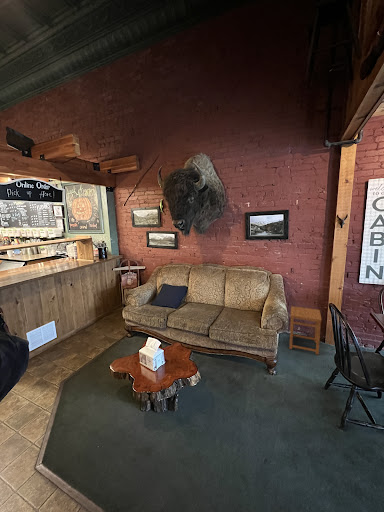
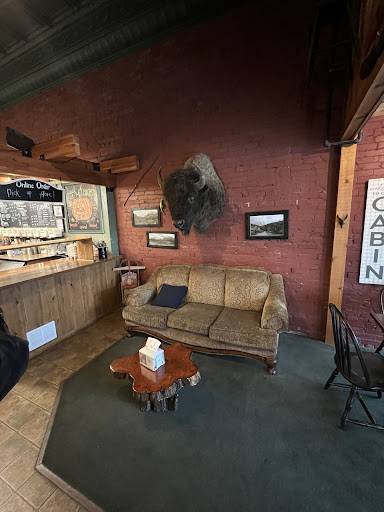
- side table (305, 325)
